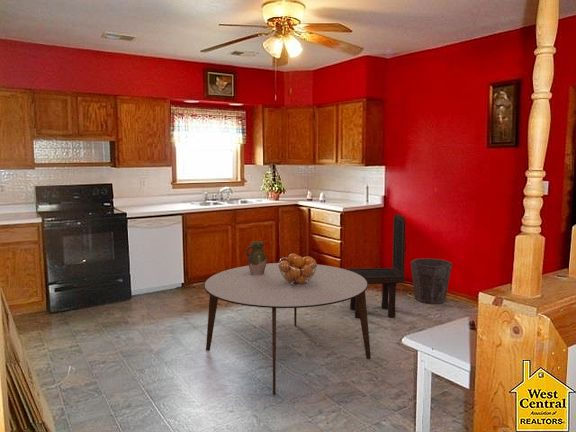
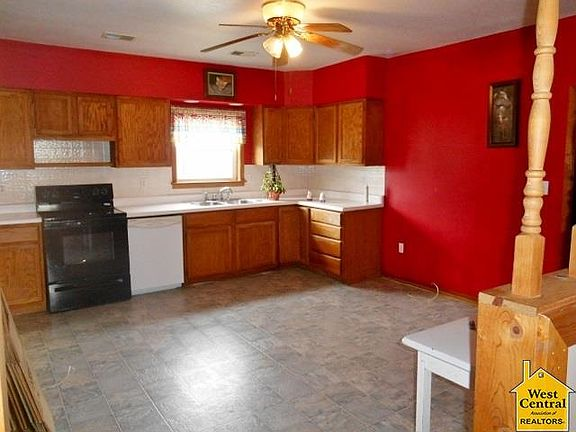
- dining table (294, 317)
- waste bin (430, 281)
- dining chair (372, 268)
- pitcher (255, 257)
- fruit basket (297, 268)
